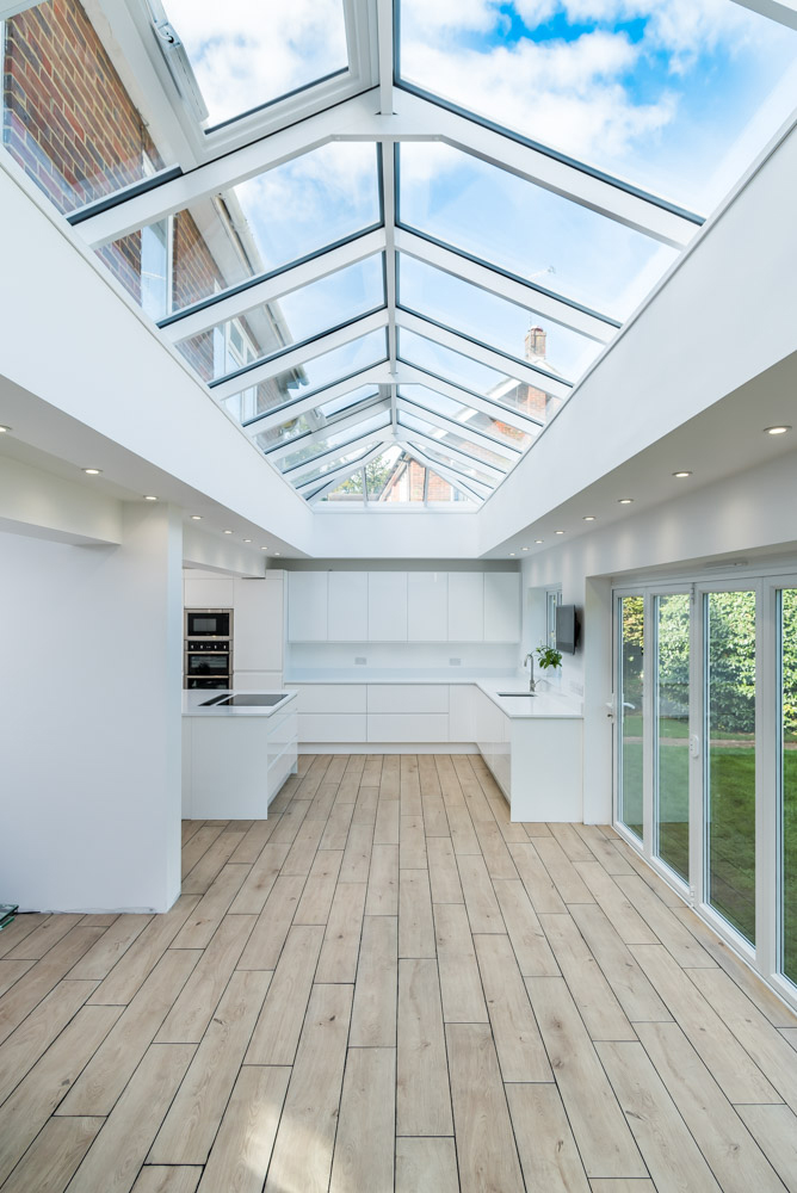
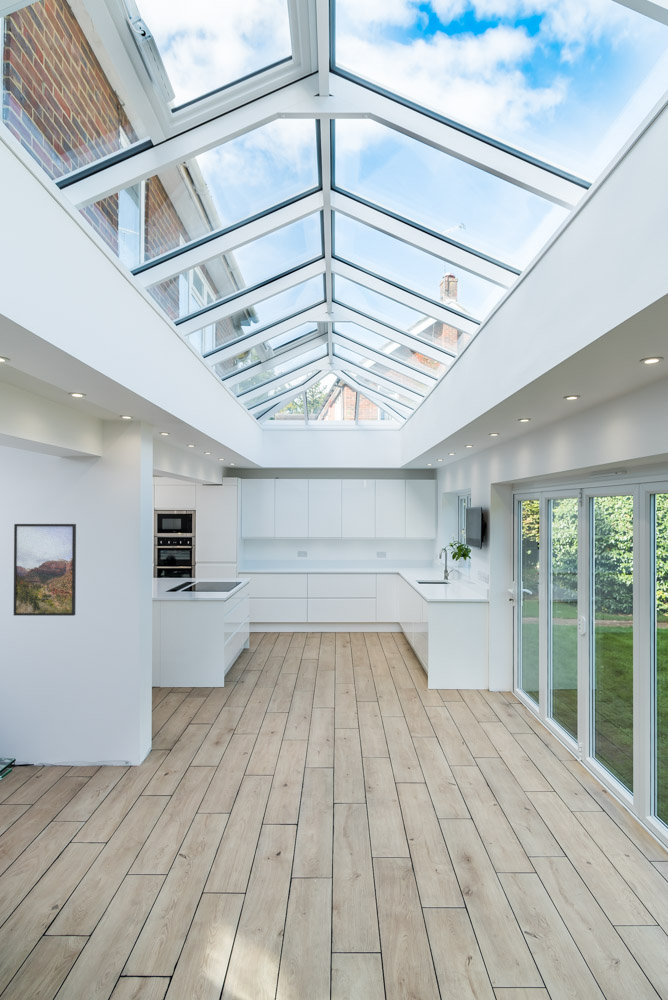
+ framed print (44, 569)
